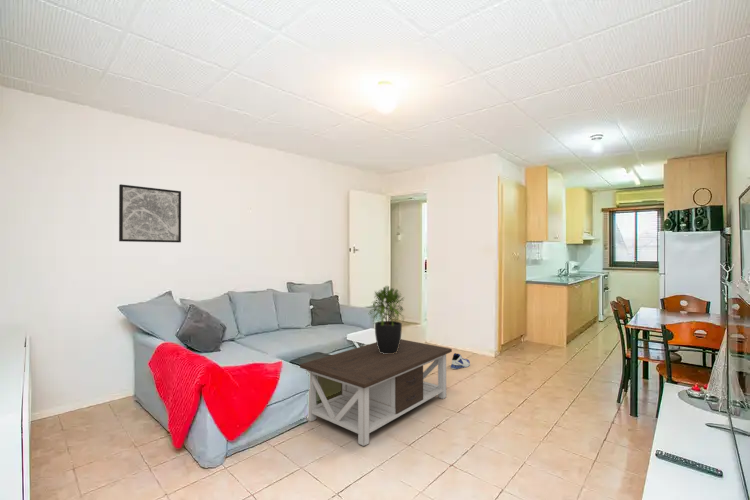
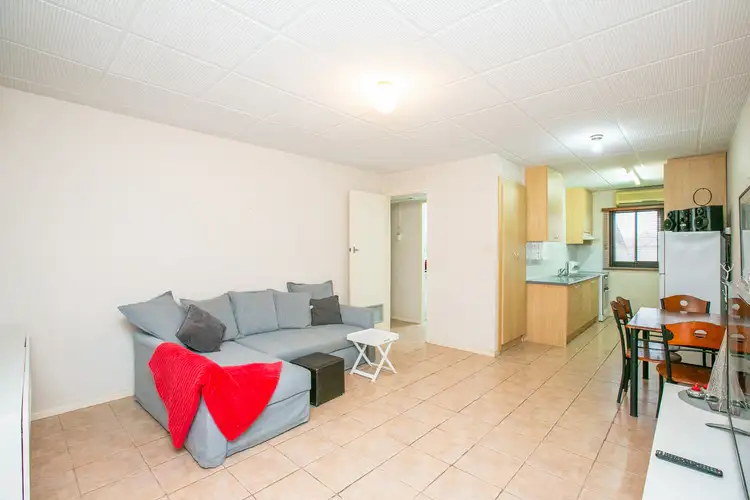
- potted plant (386, 317)
- wall art (151, 215)
- coffee table (381, 381)
- sneaker (460, 359)
